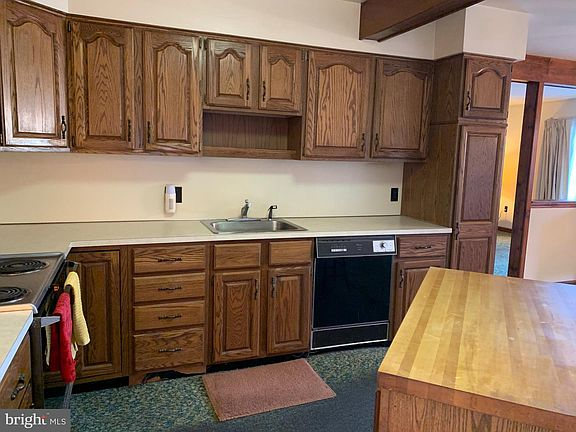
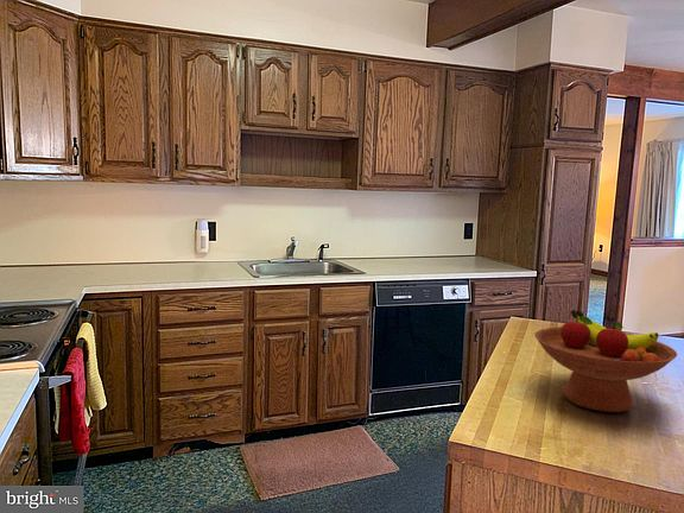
+ fruit bowl (600, 360)
